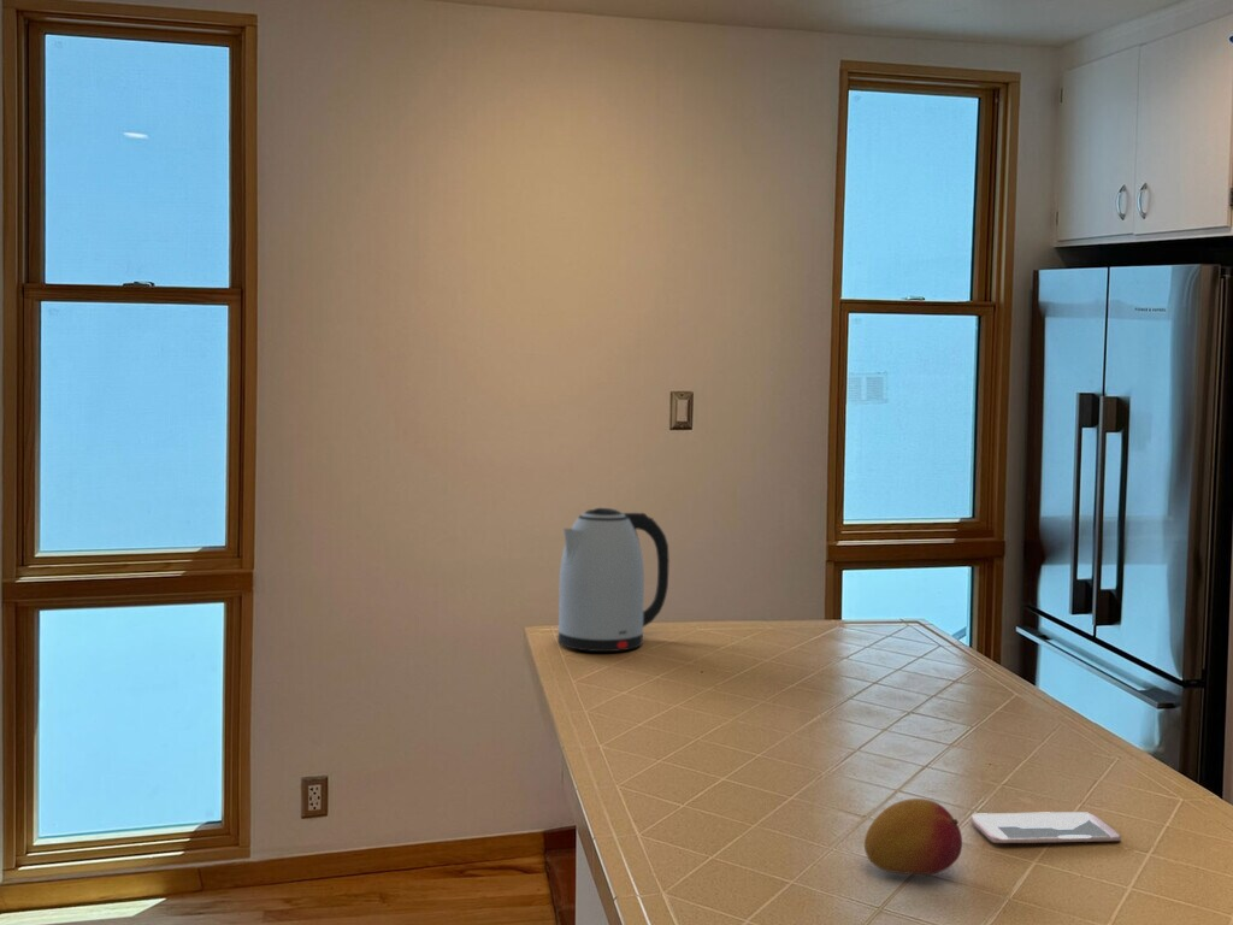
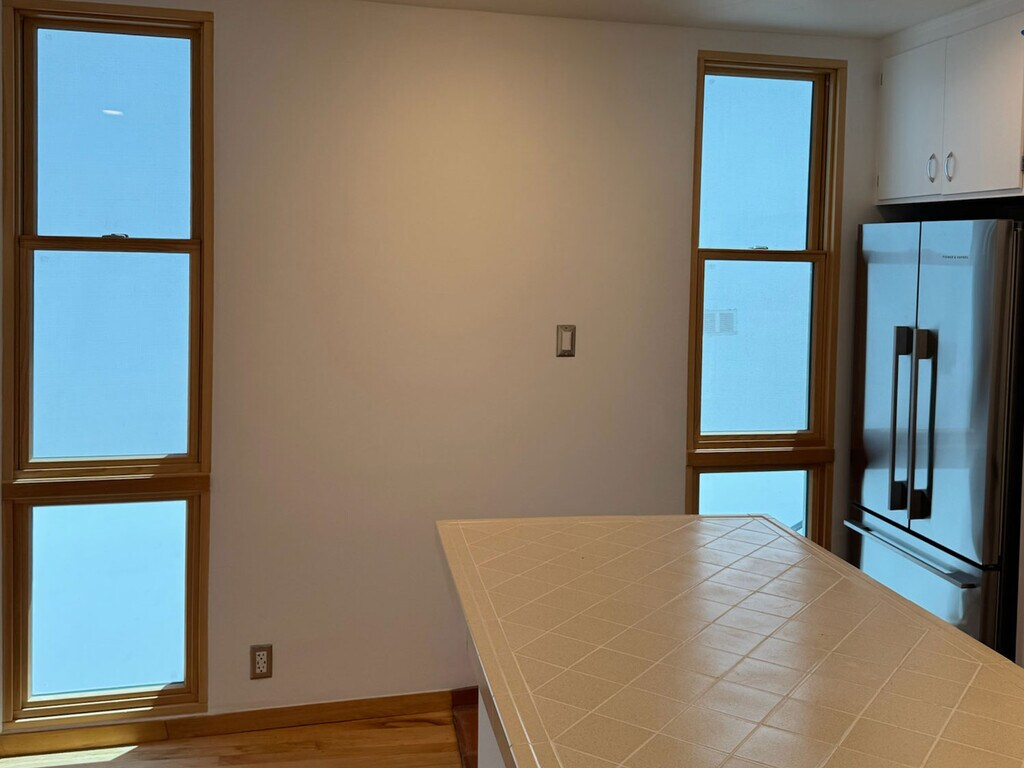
- fruit (913, 837)
- kettle (615, 573)
- smartphone (1044, 827)
